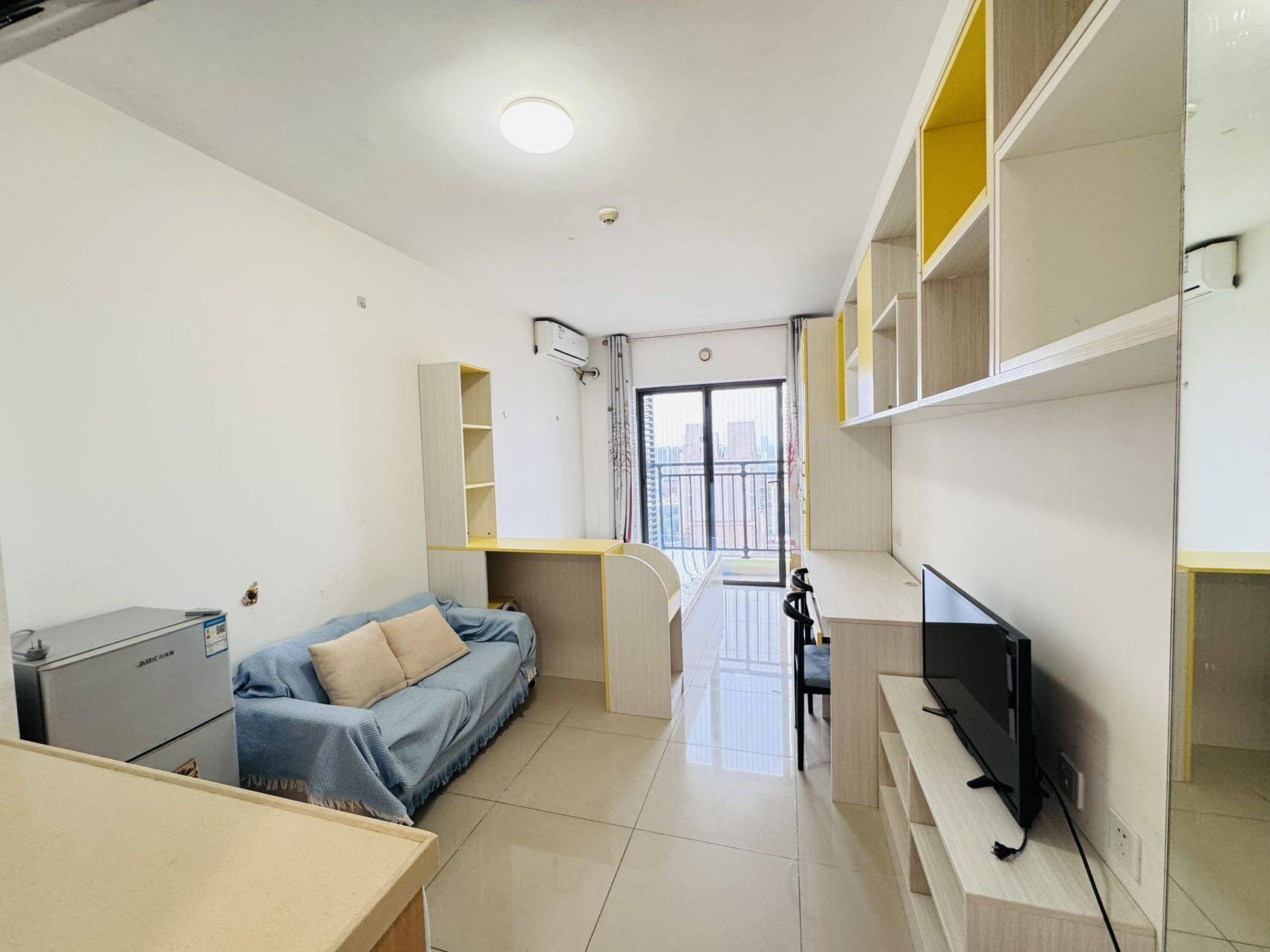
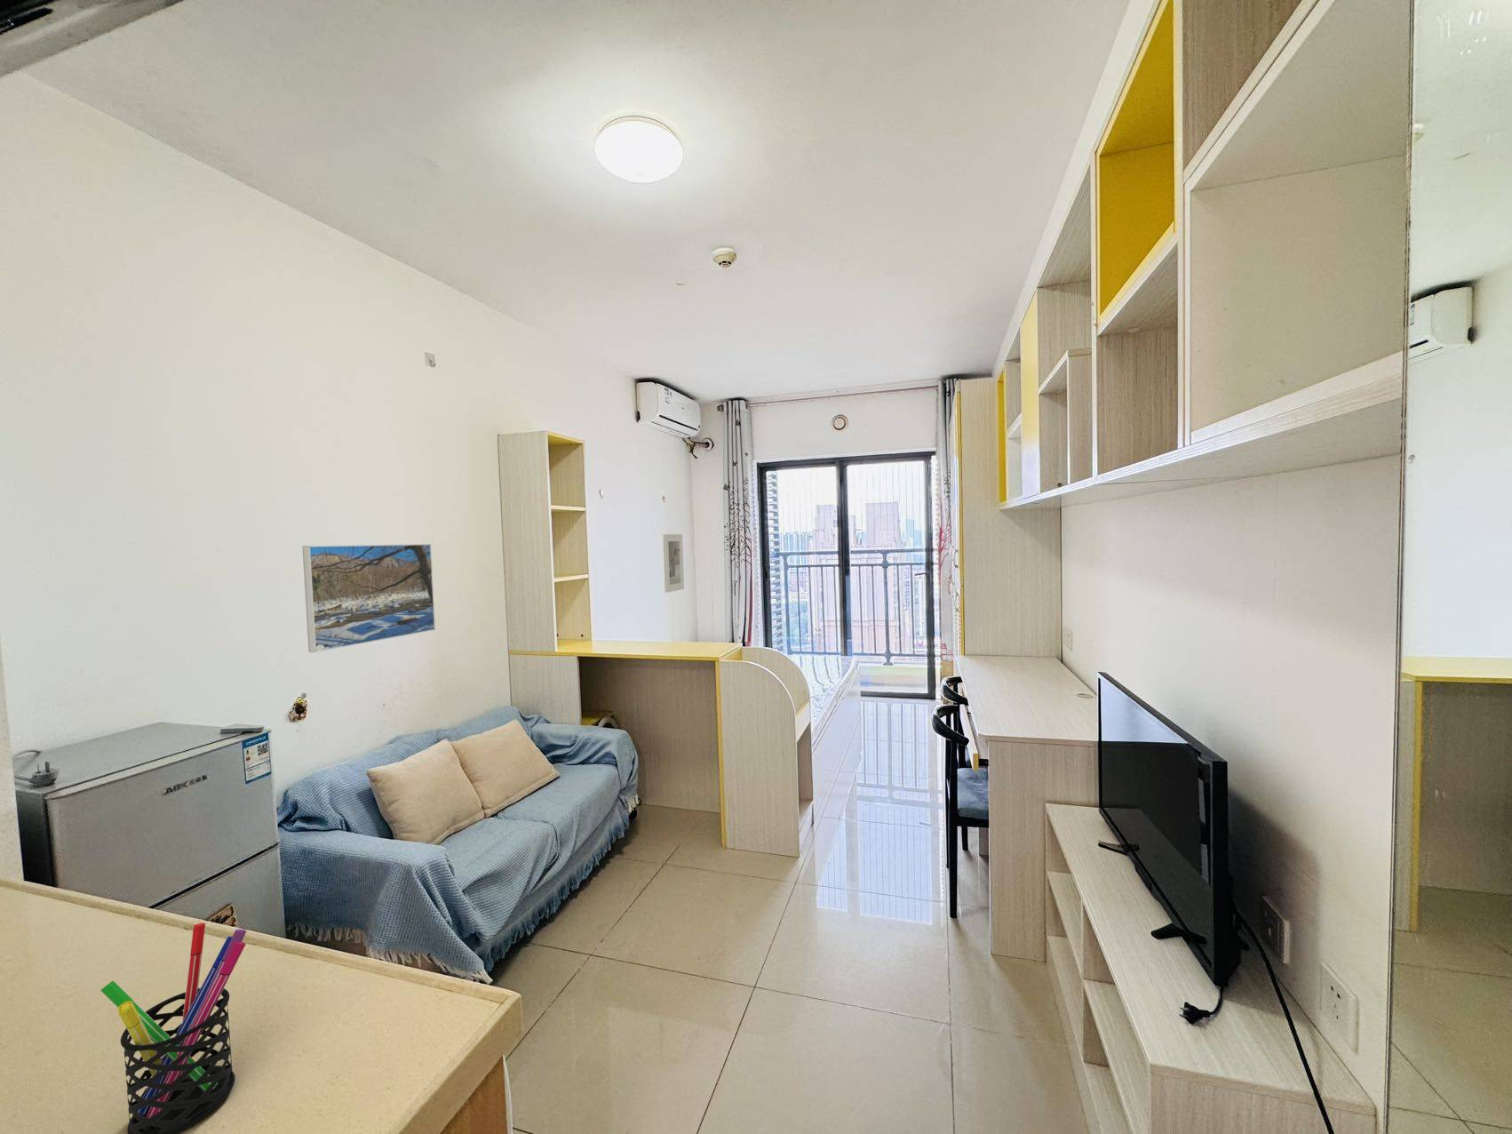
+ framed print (674, 562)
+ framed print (376, 592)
+ pen holder (167, 1021)
